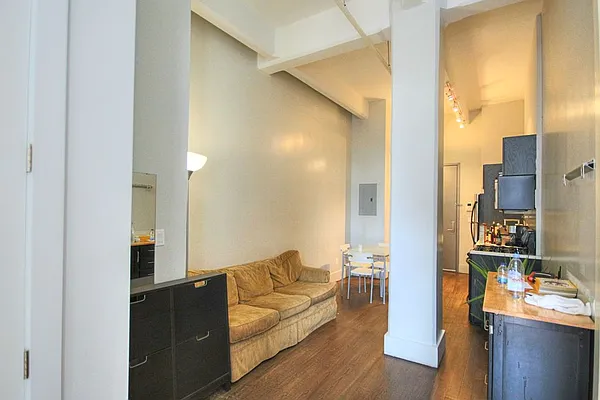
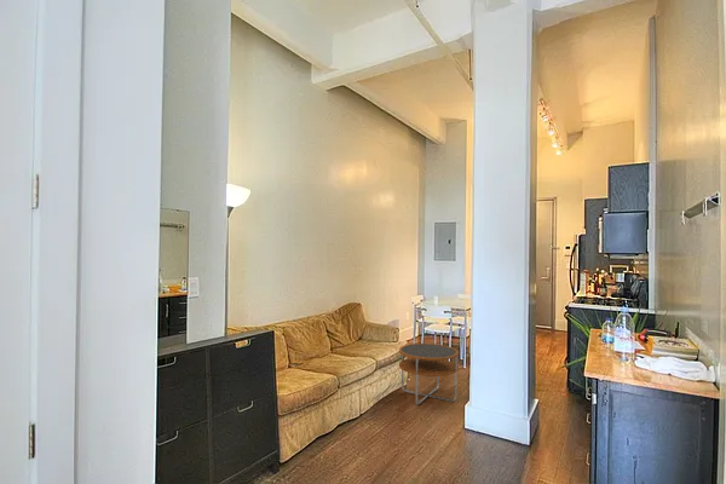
+ side table (427, 373)
